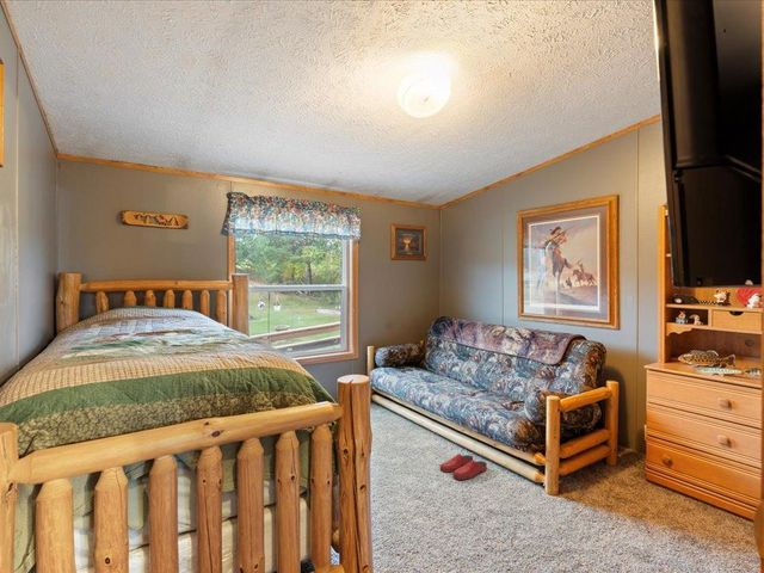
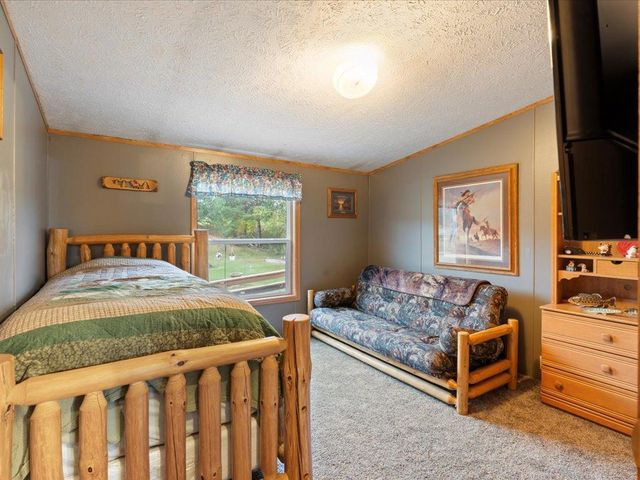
- slippers (463, 463)
